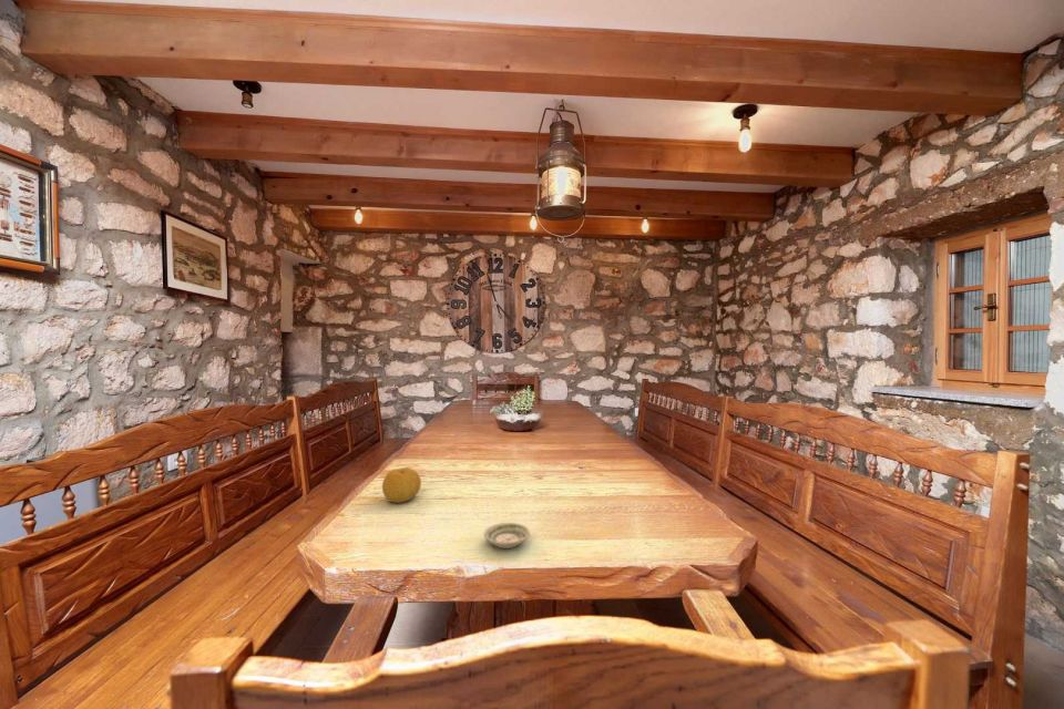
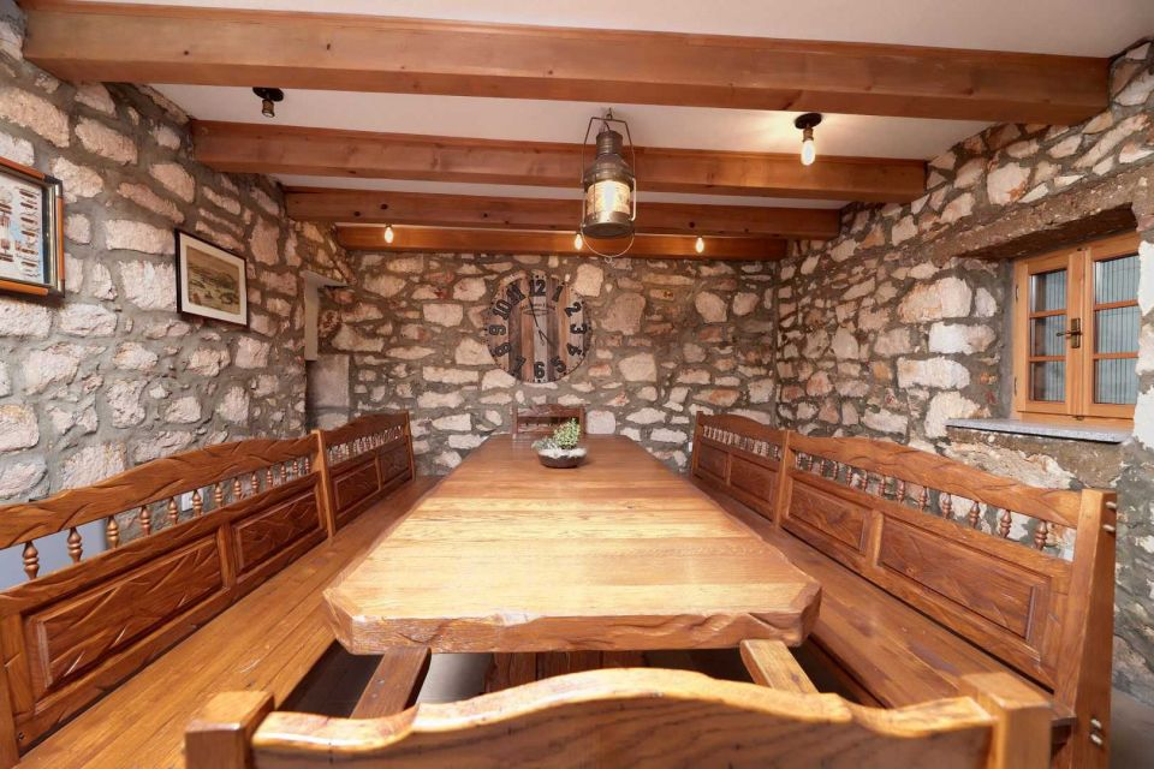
- saucer (507, 537)
- fruit (401, 484)
